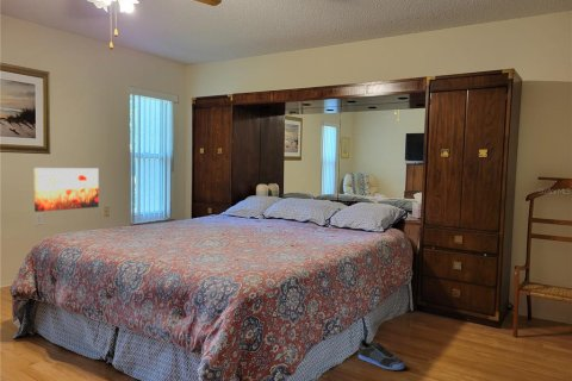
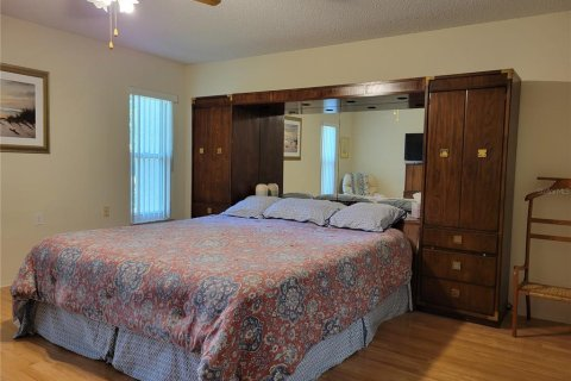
- sneaker (380, 354)
- wall art (68, 188)
